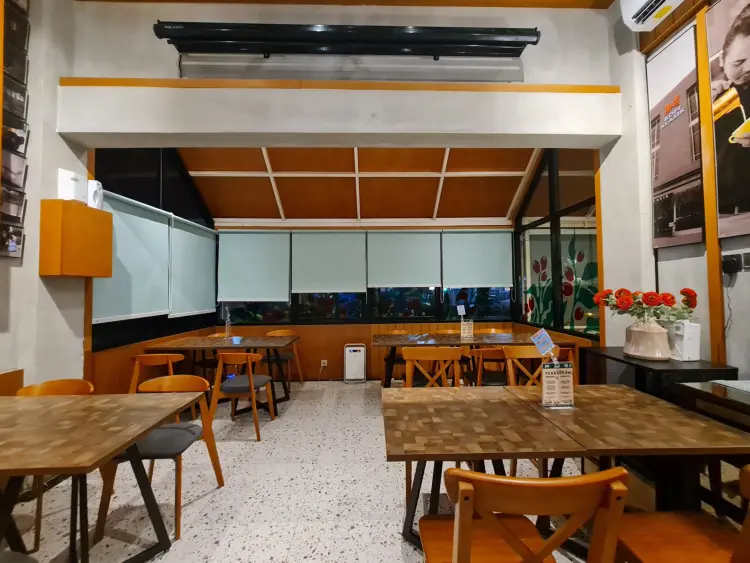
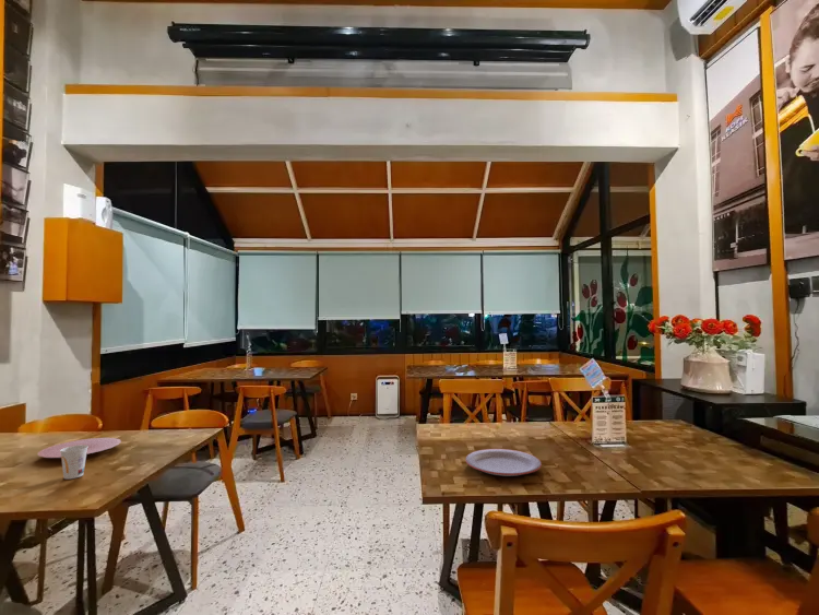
+ plate (502, 463)
+ cup (73, 462)
+ plate (79, 445)
